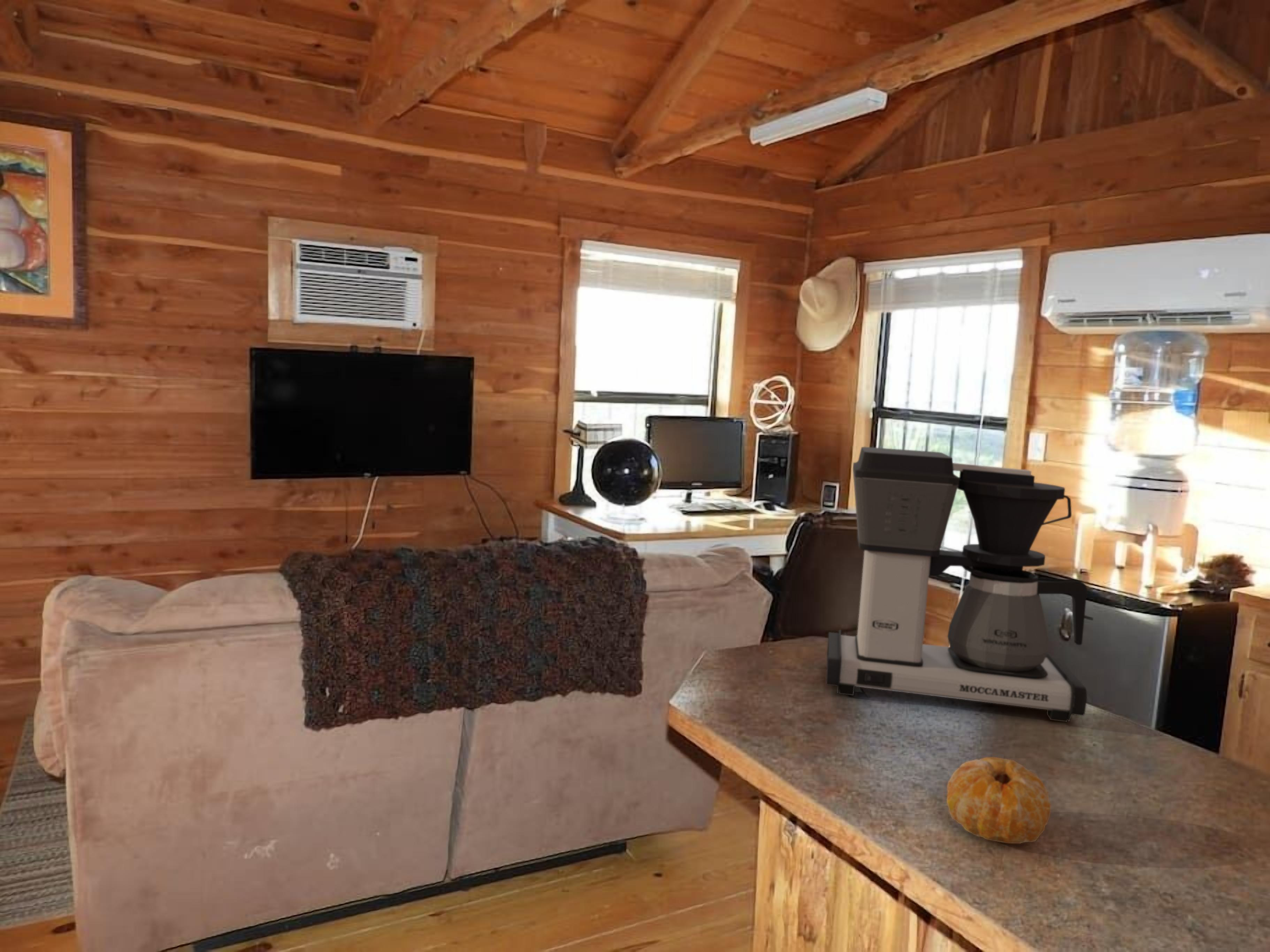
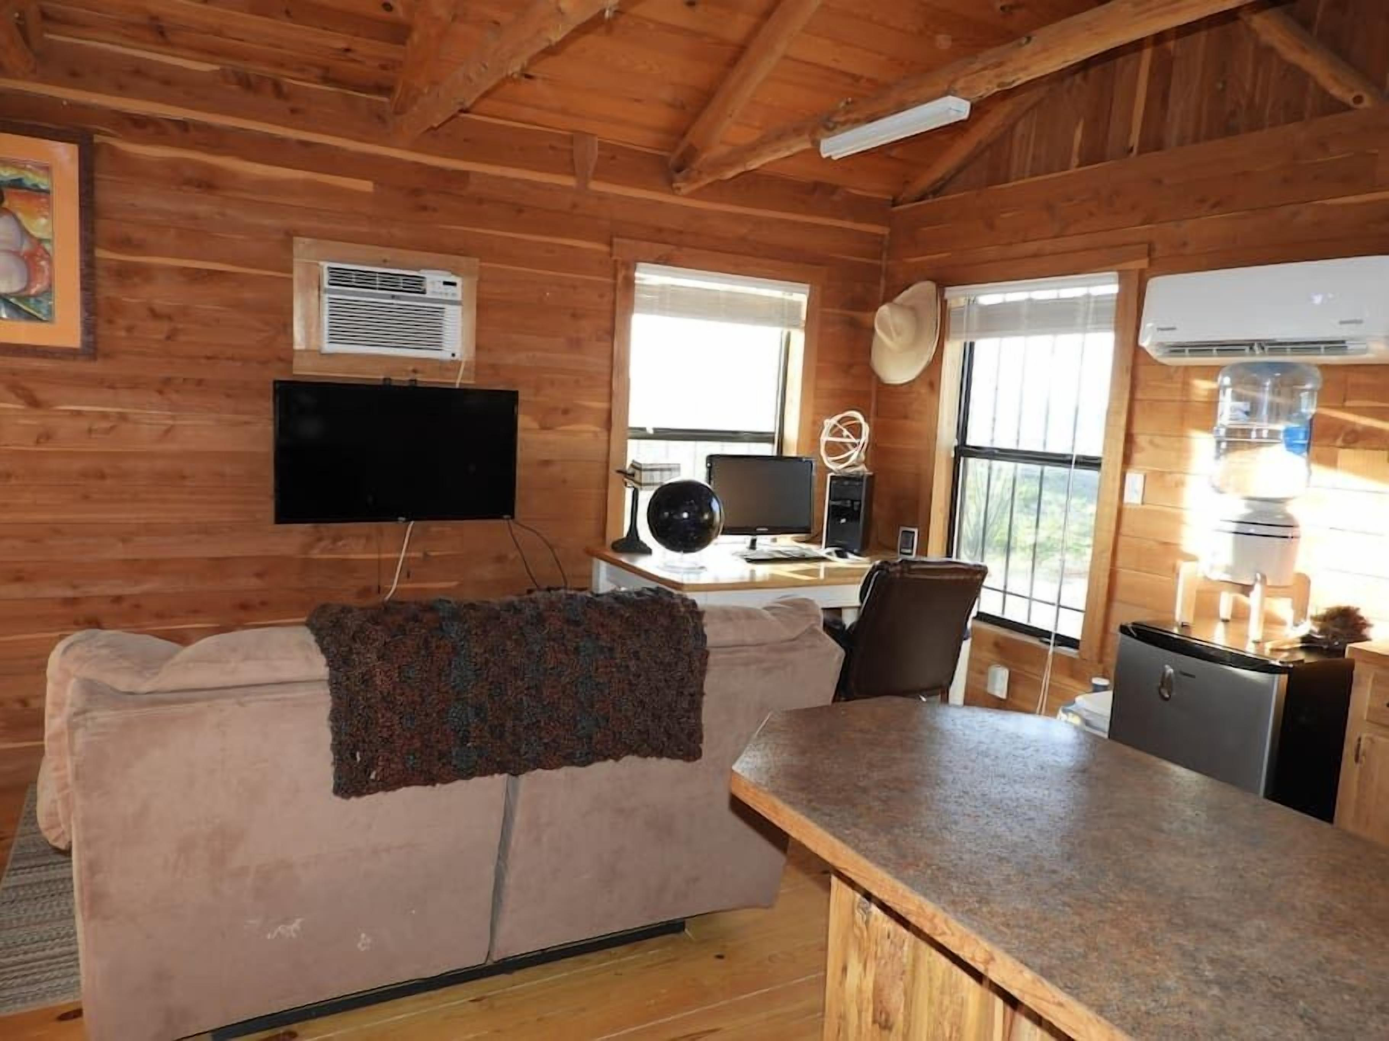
- coffee maker (964, 569)
- fruit (997, 797)
